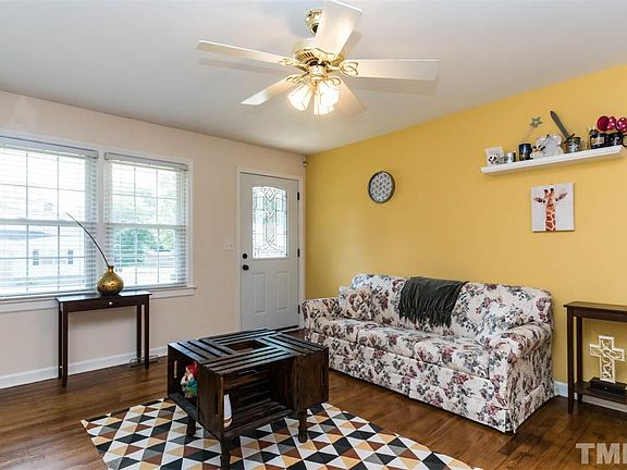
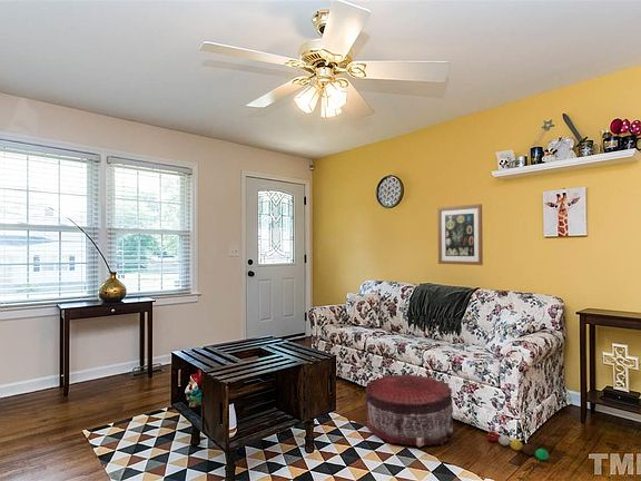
+ pouf (410, 404)
+ wall art (458, 235)
+ caterpillar (515, 444)
